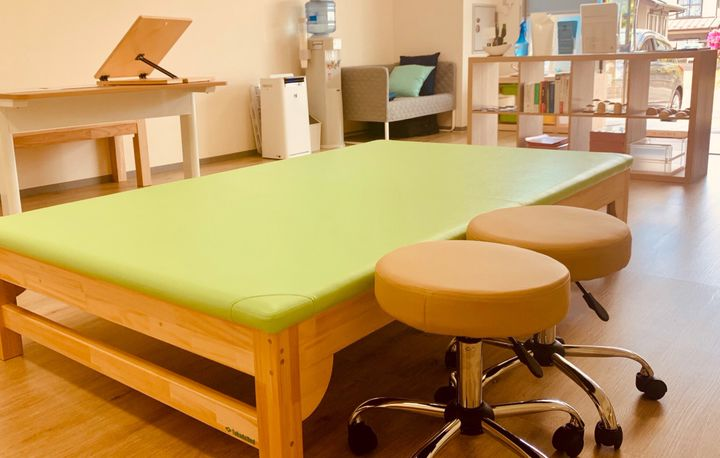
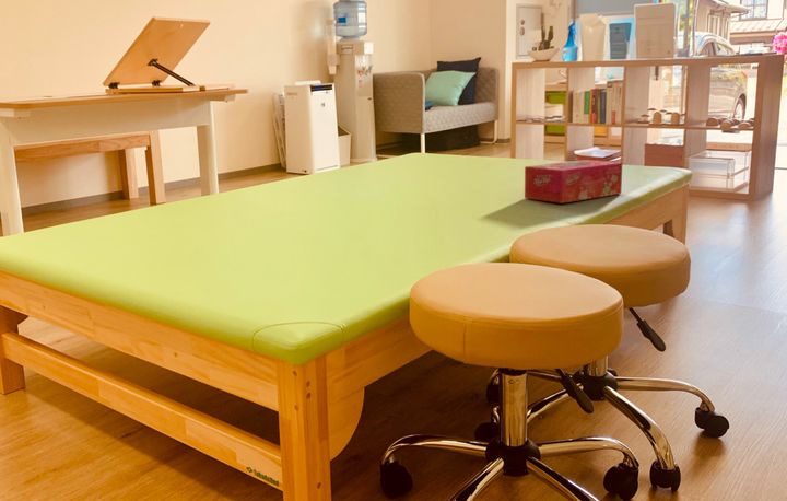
+ tissue box (573, 179)
